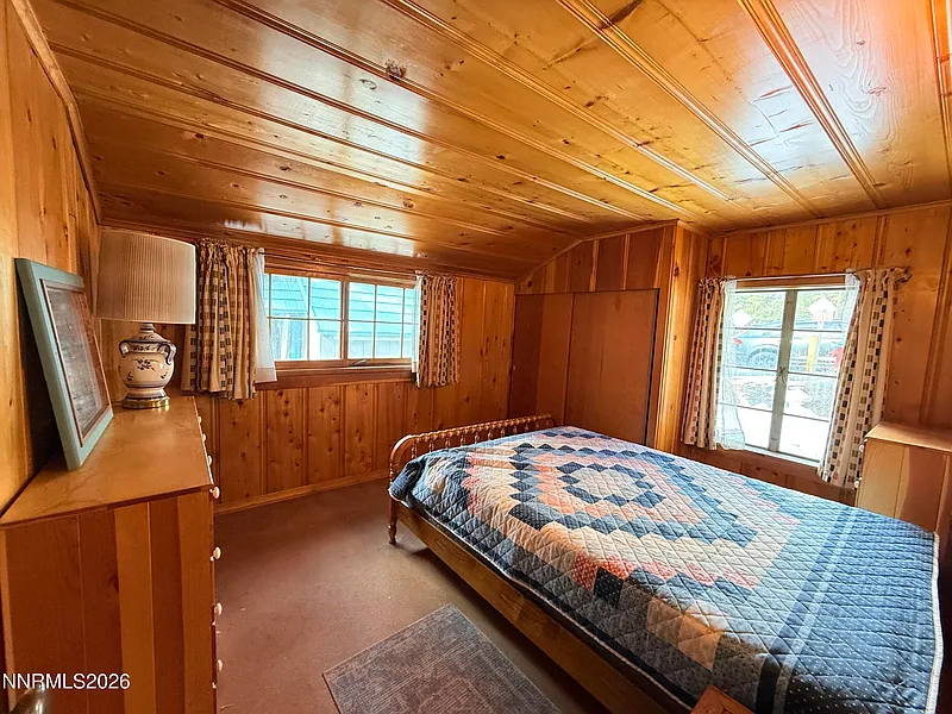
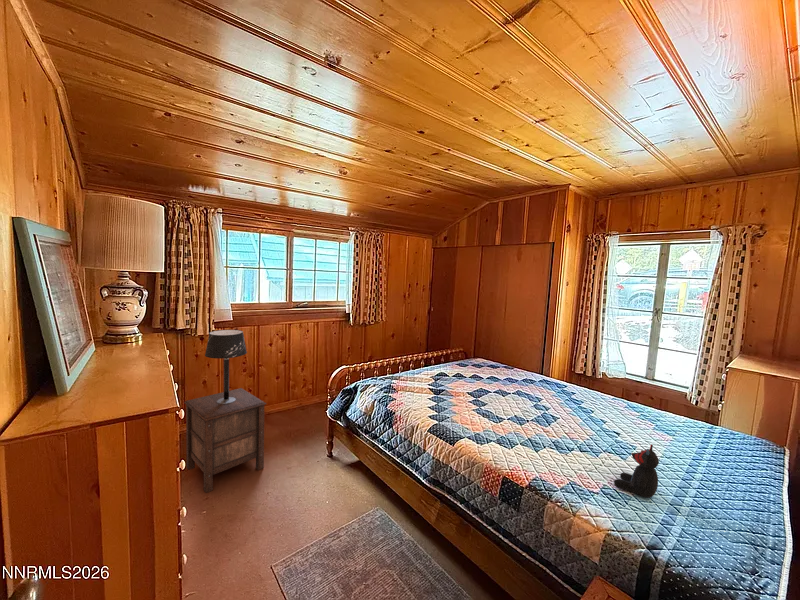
+ teddy bear (637, 467)
+ nightstand (225, 435)
+ table lamp (226, 366)
